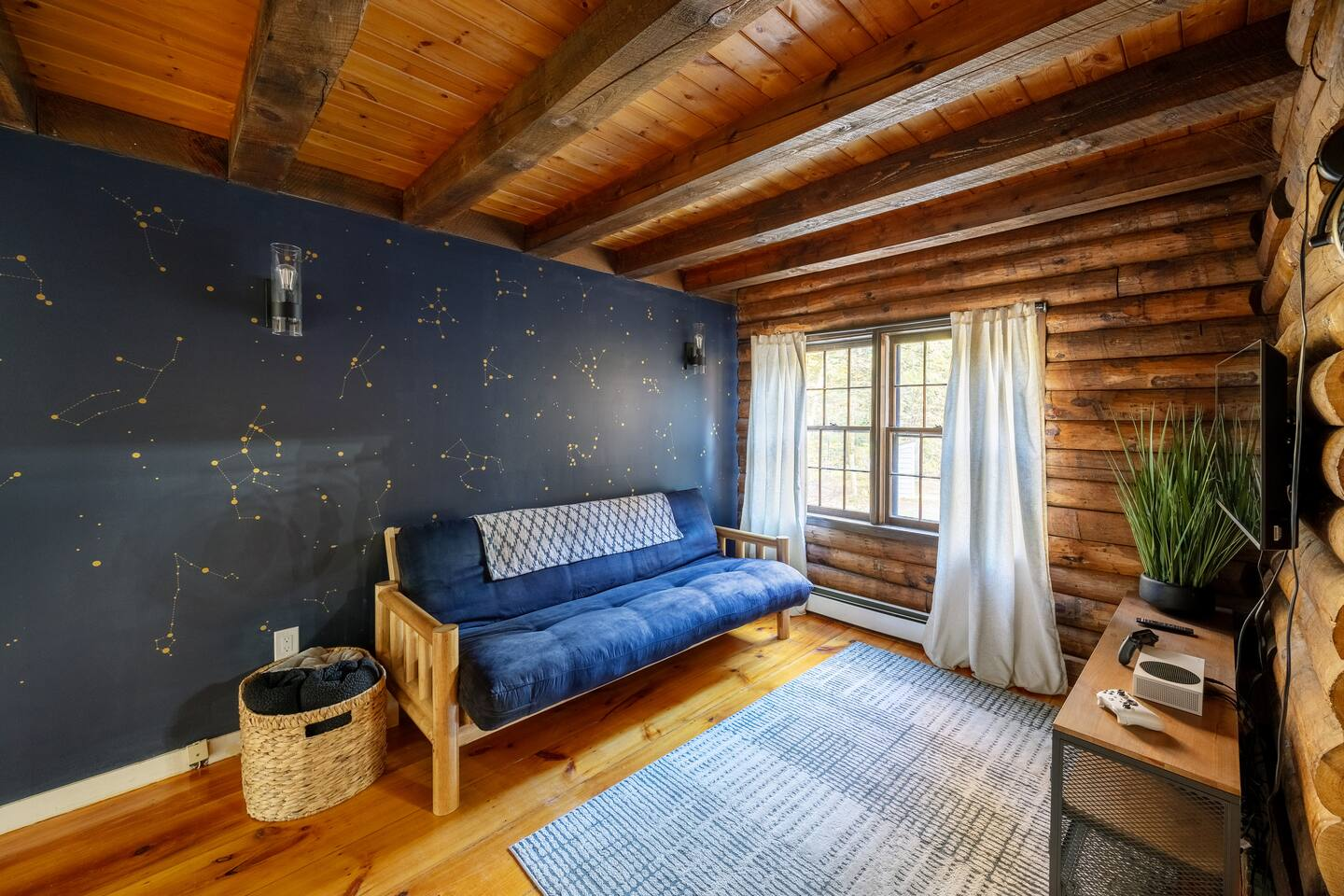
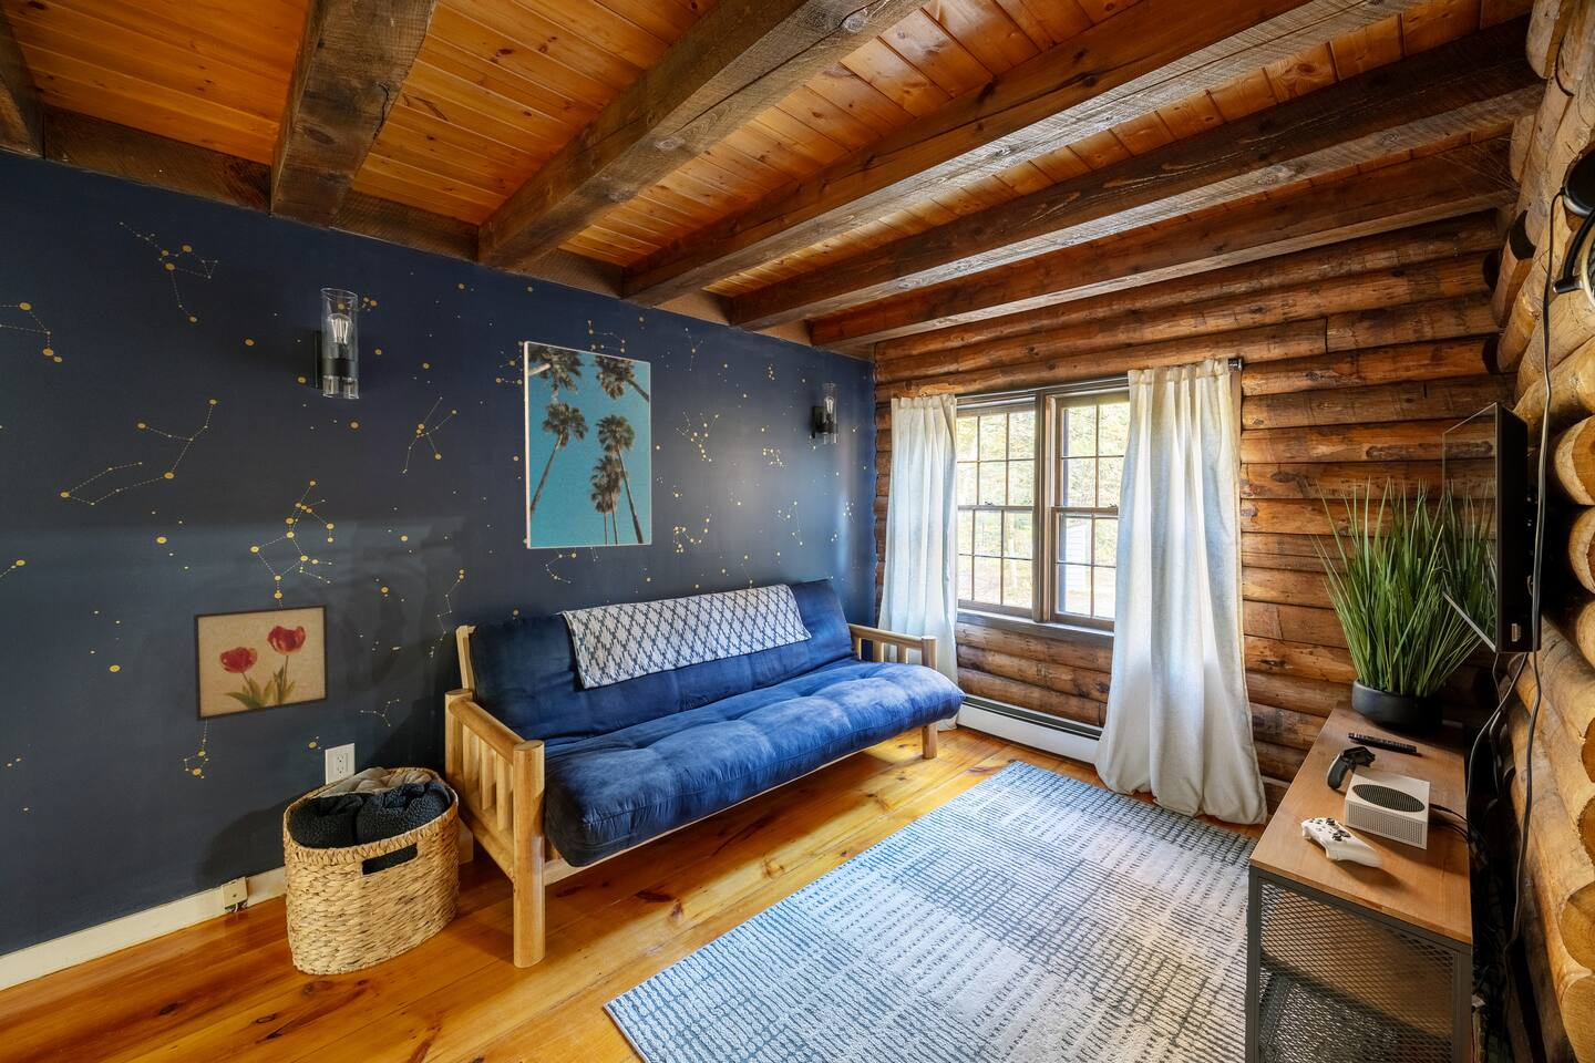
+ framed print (591, 450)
+ wall art (263, 658)
